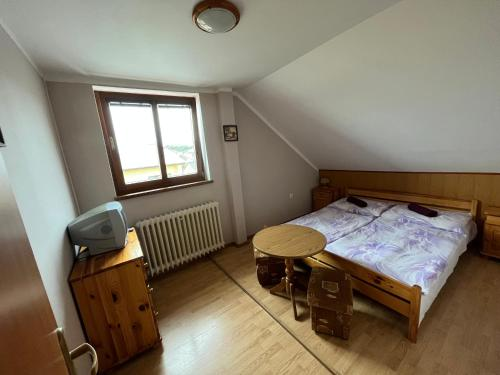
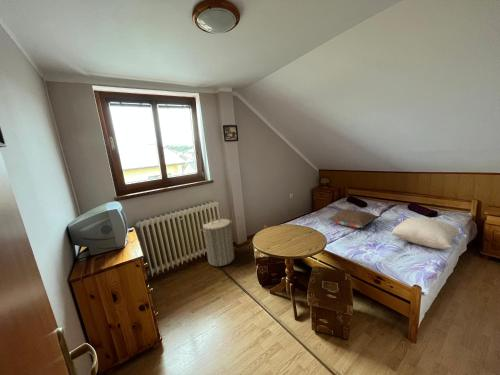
+ pillow (352, 217)
+ laundry hamper (218, 238)
+ pillow (425, 231)
